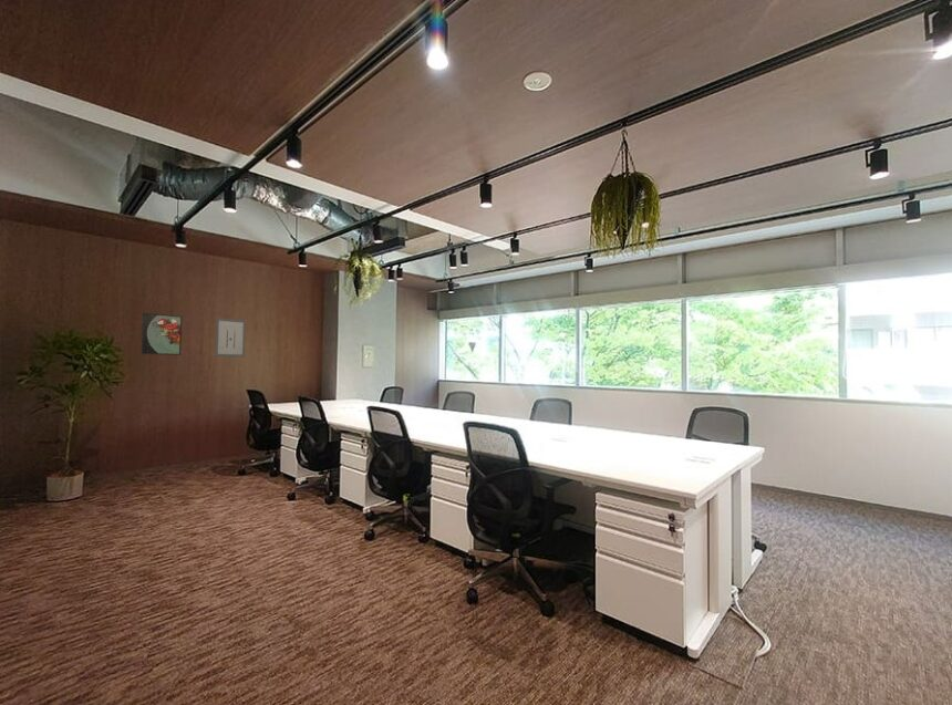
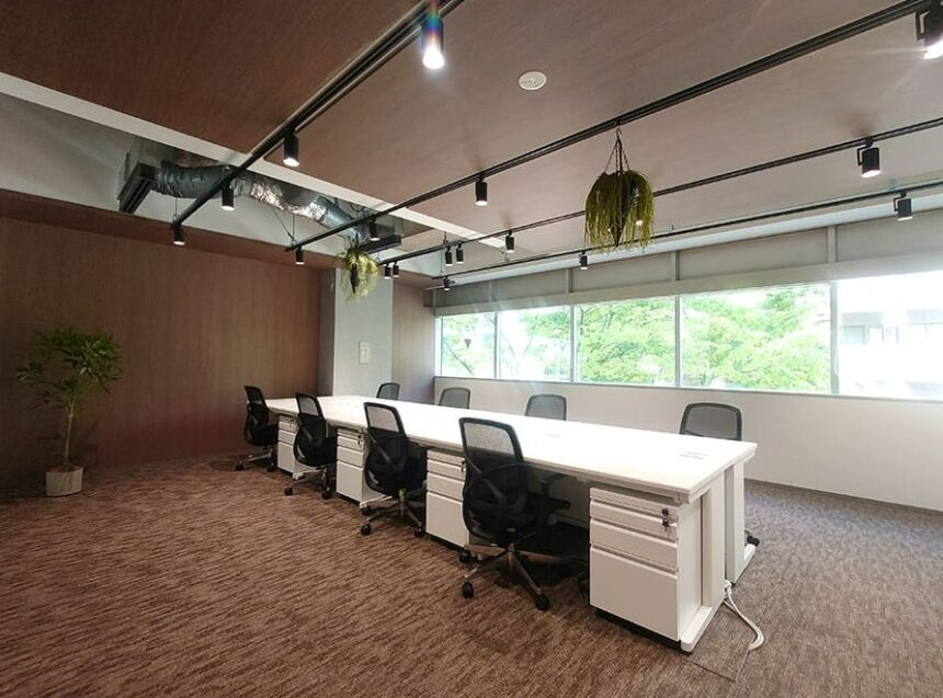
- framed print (162, 334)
- wall art (230, 338)
